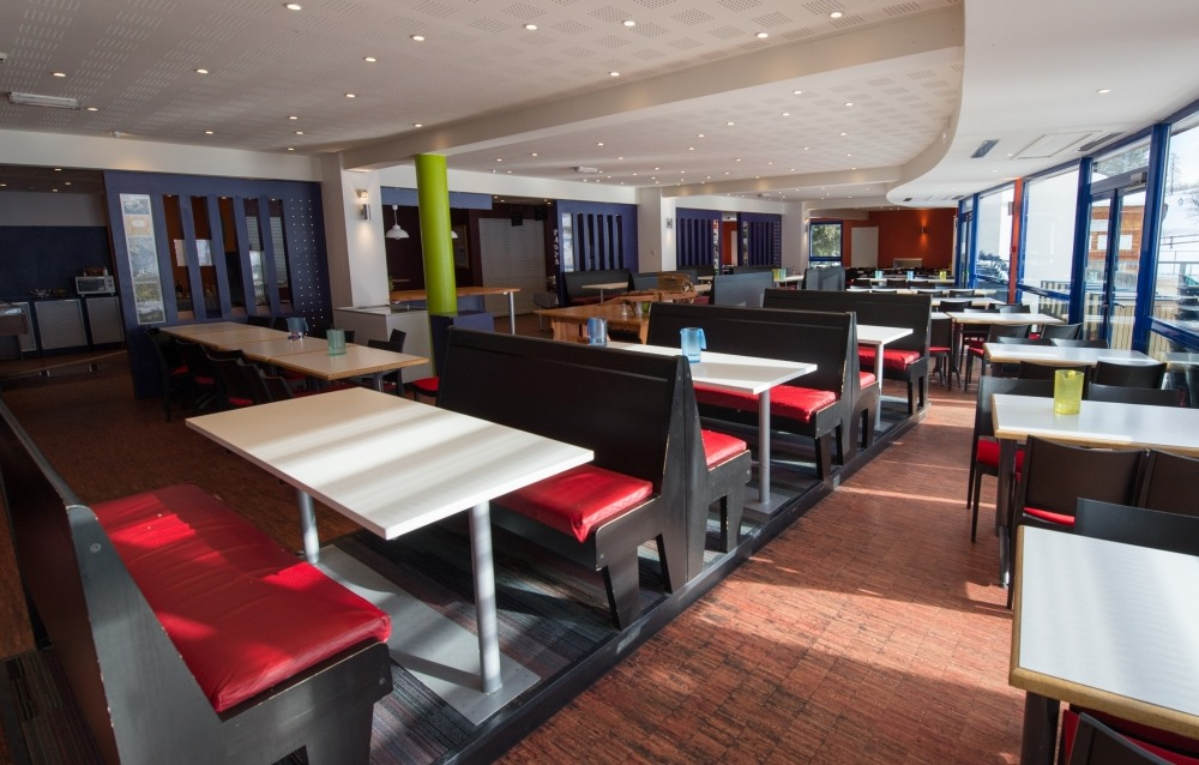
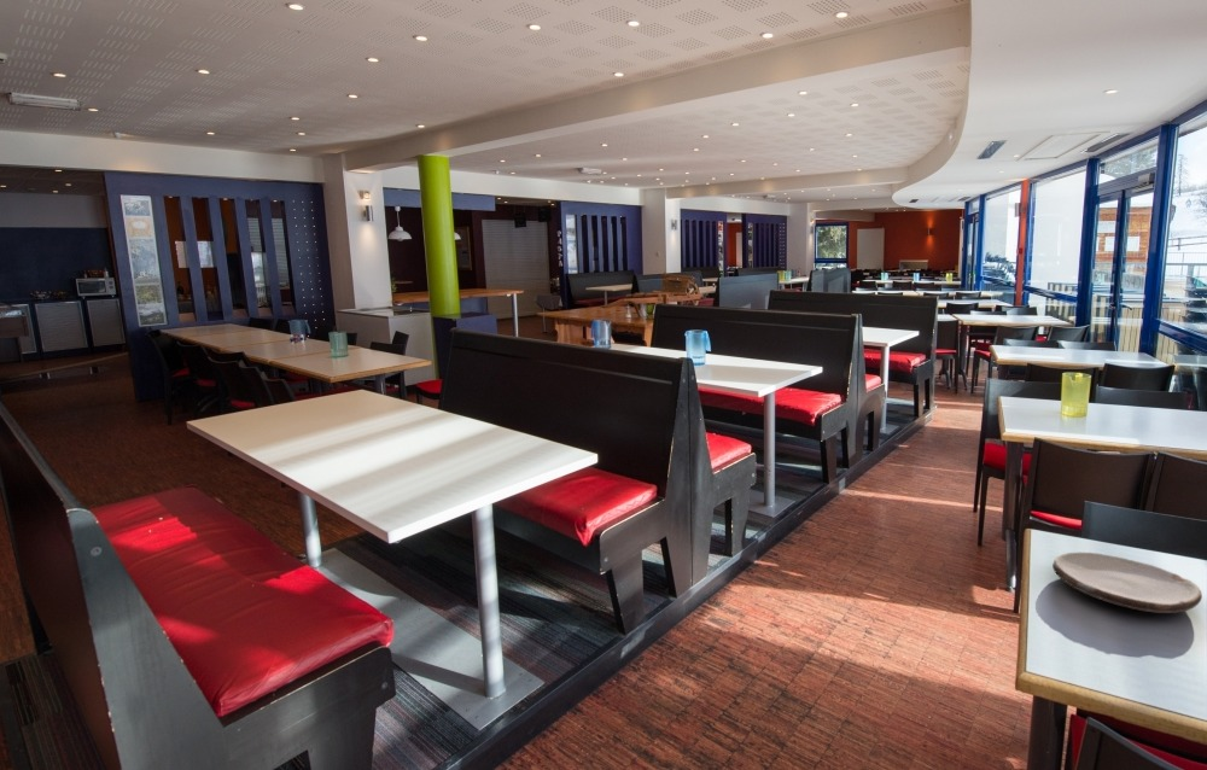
+ plate (1124, 581)
